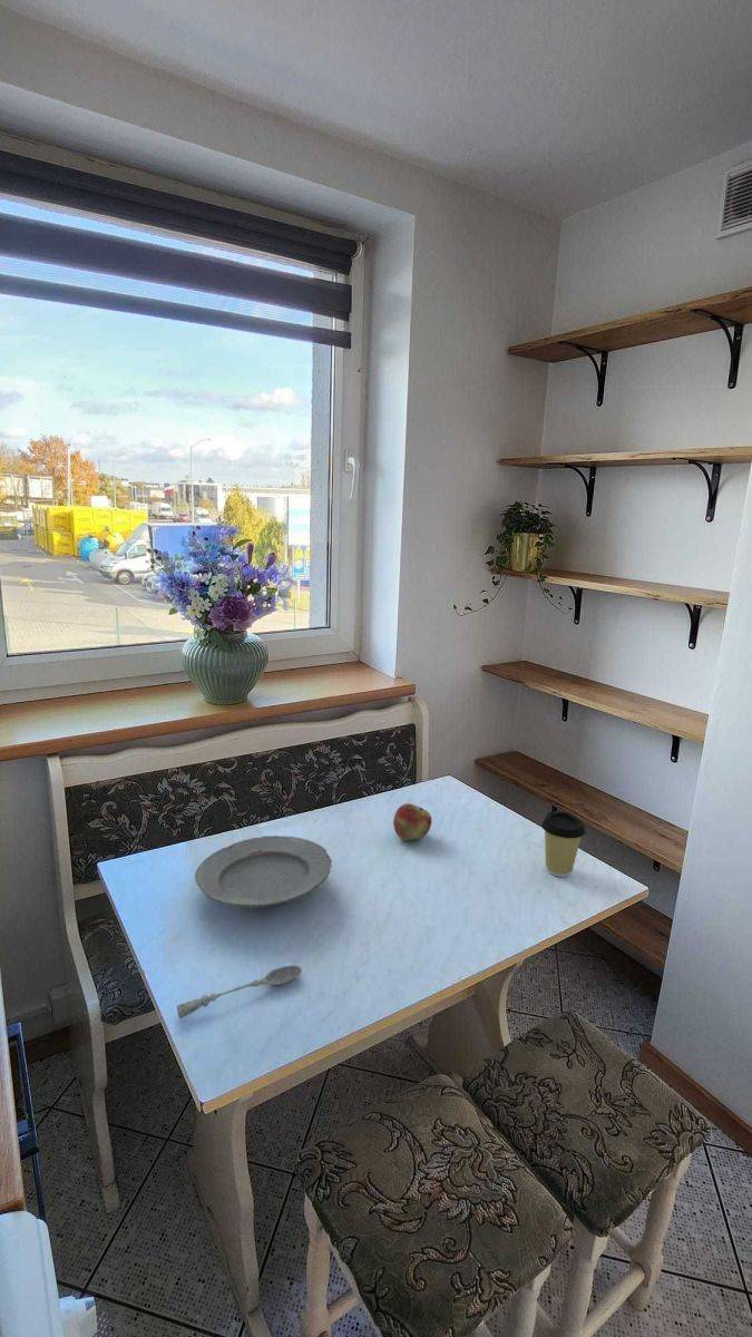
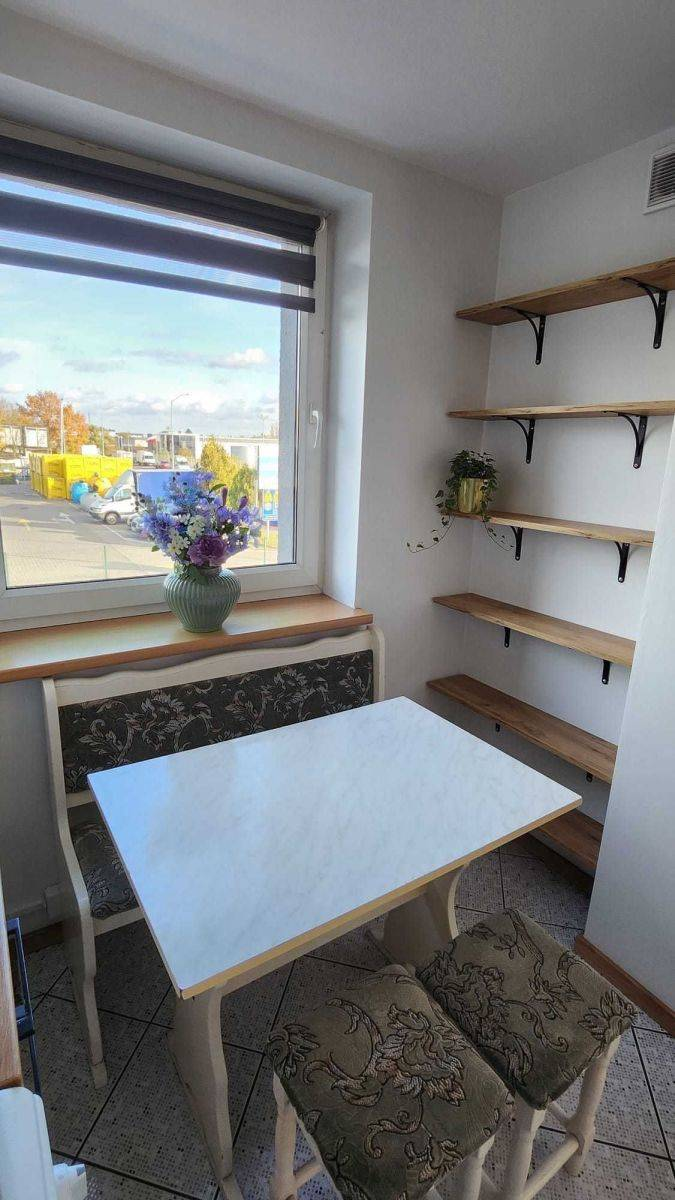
- coffee cup (560, 845)
- soupspoon (241, 988)
- plate (264, 877)
- fruit (412, 821)
